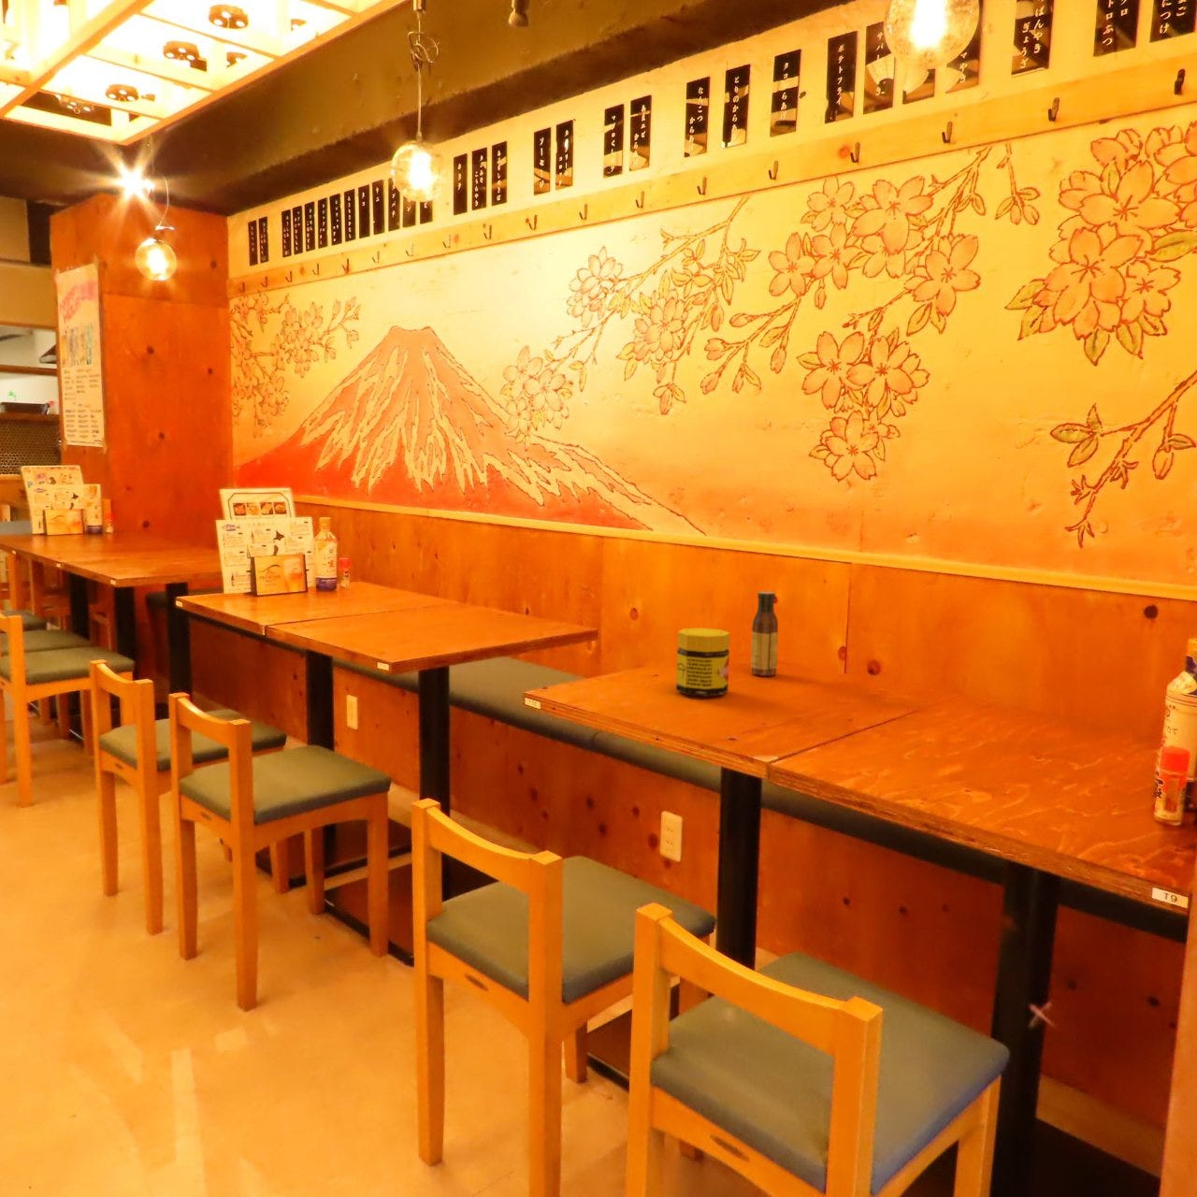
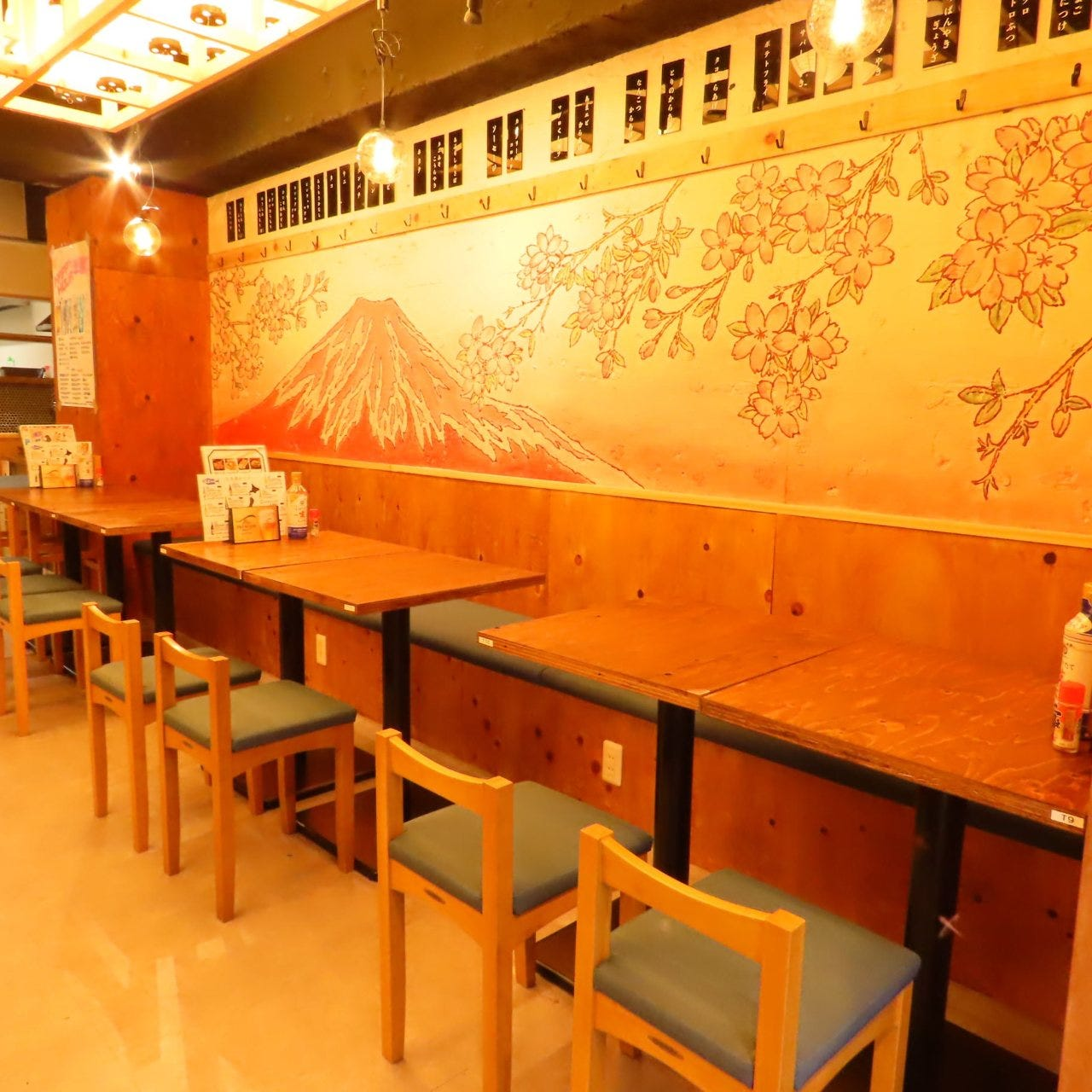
- jar (703, 662)
- sauce bottle (765, 634)
